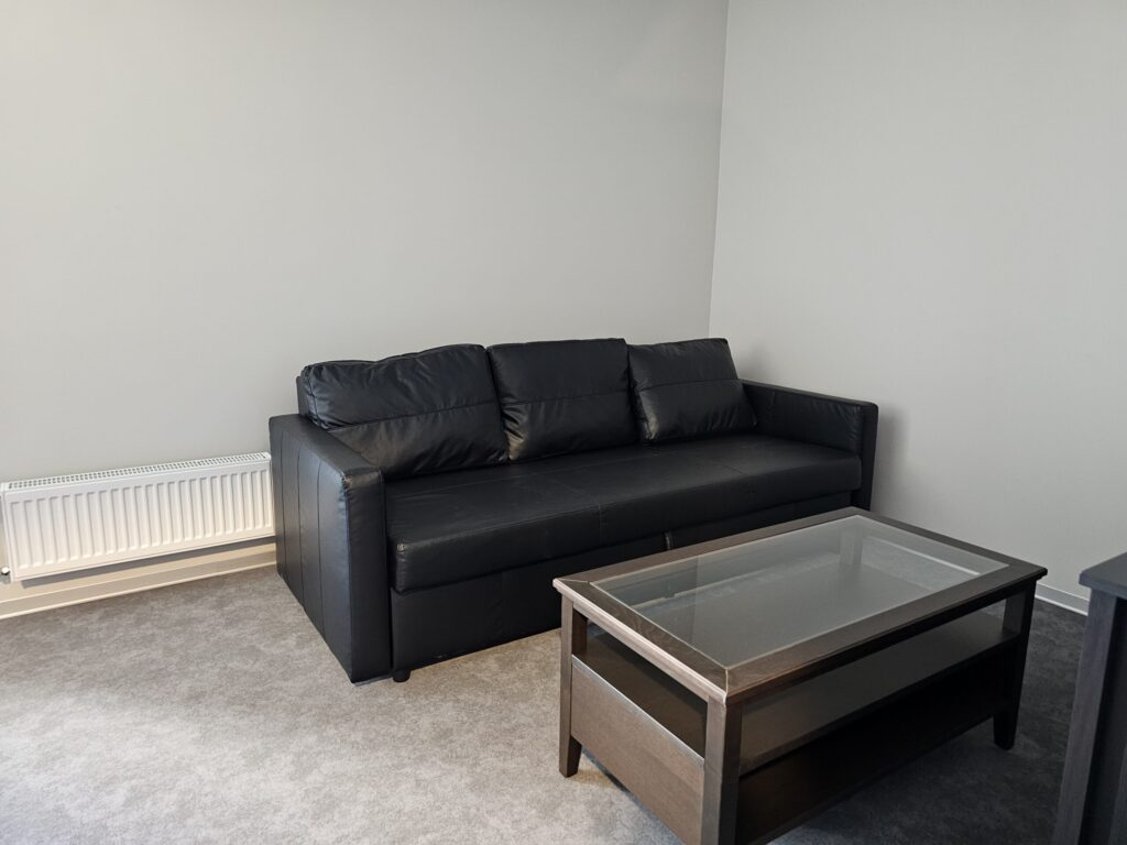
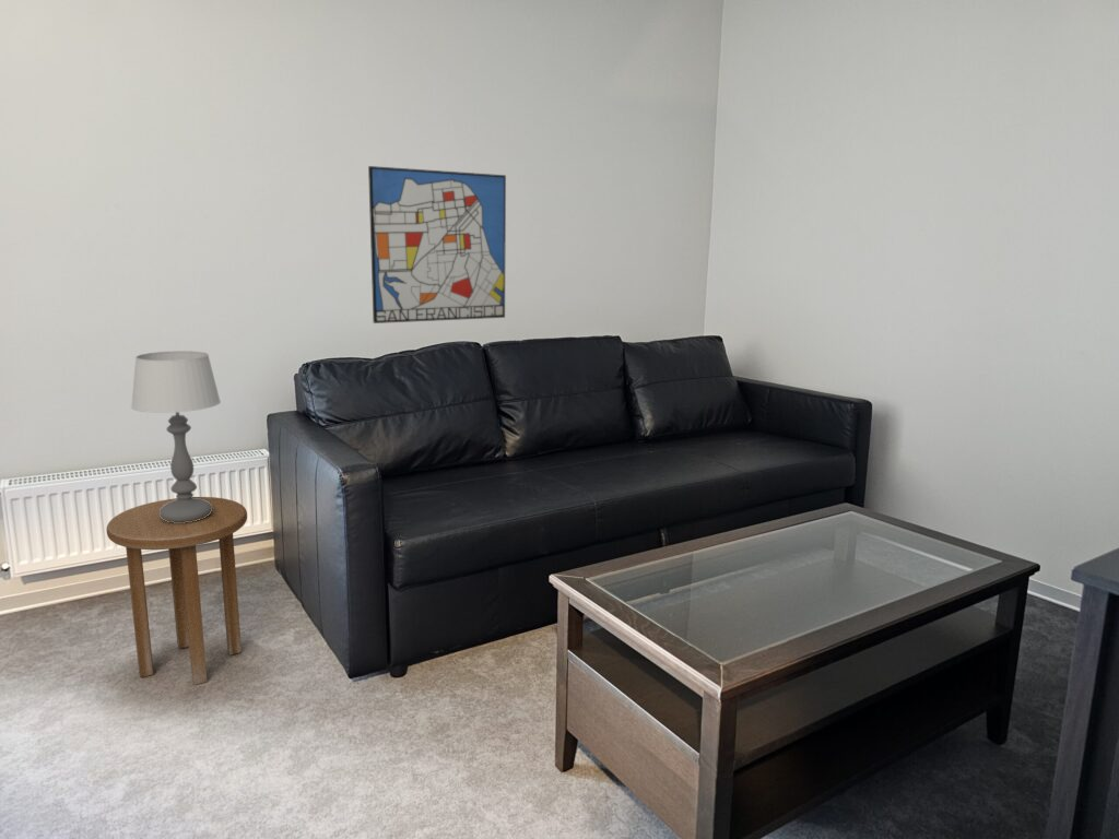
+ wall art (441, 247)
+ table lamp (179, 437)
+ side table (185, 590)
